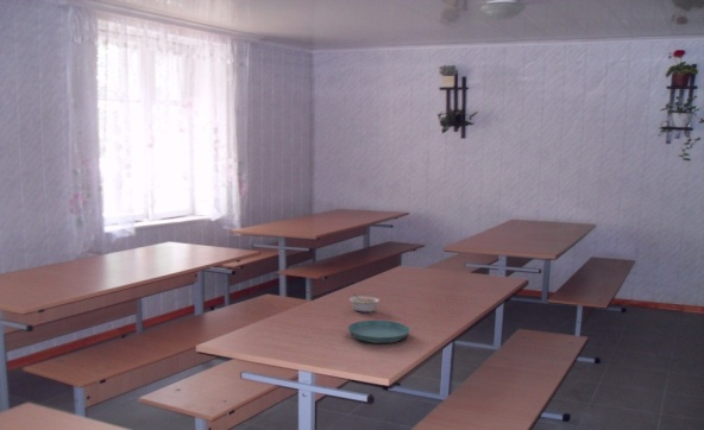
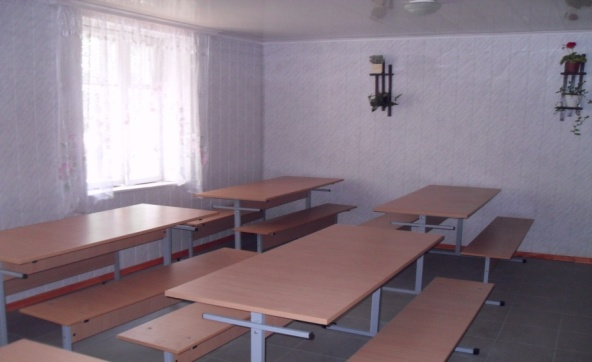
- saucer (378, 331)
- legume (363, 303)
